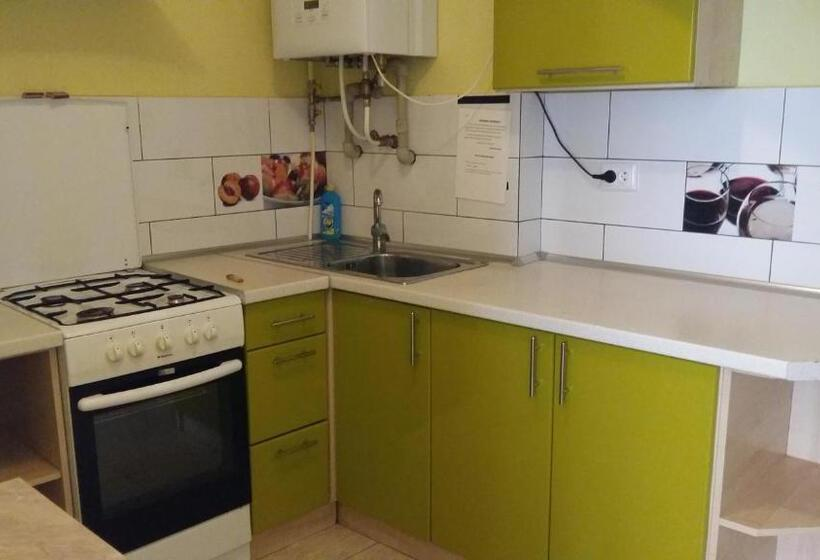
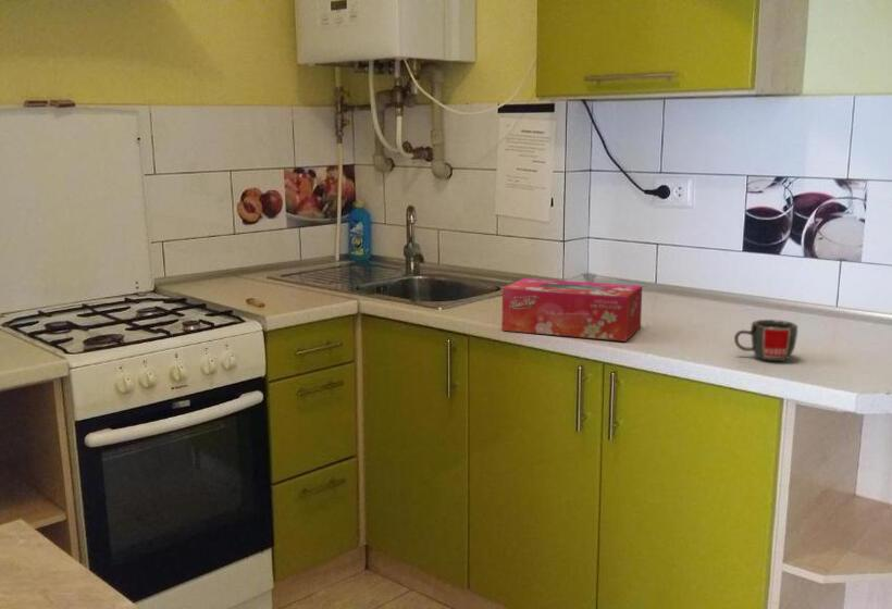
+ tissue box (571, 308)
+ mug (765, 340)
